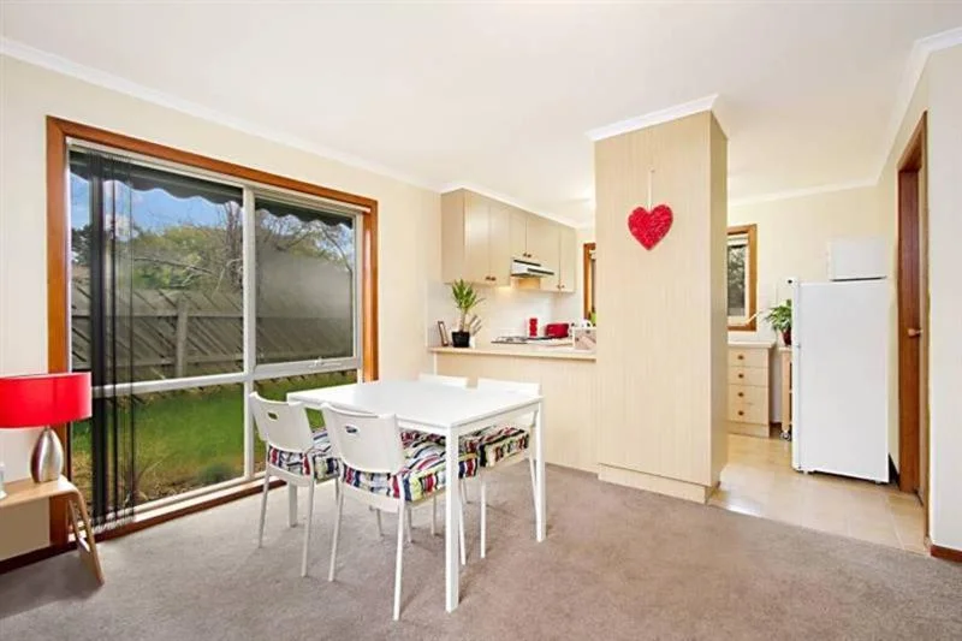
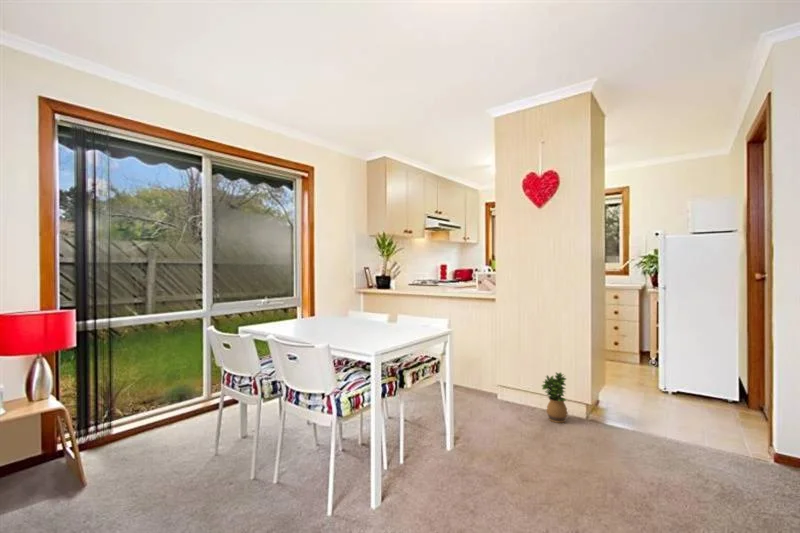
+ potted plant (555, 395)
